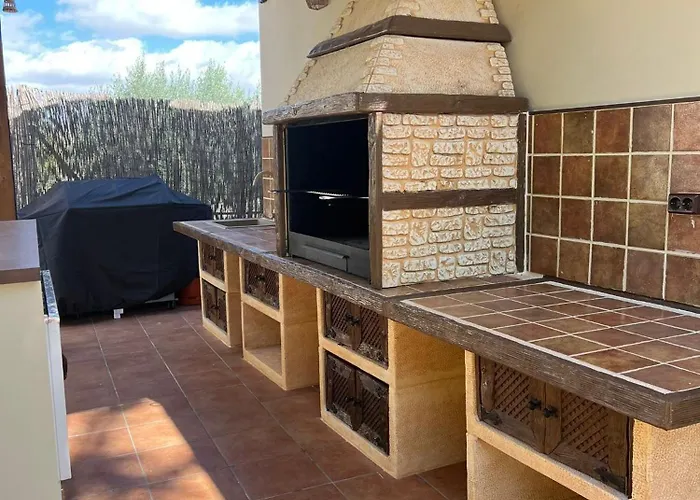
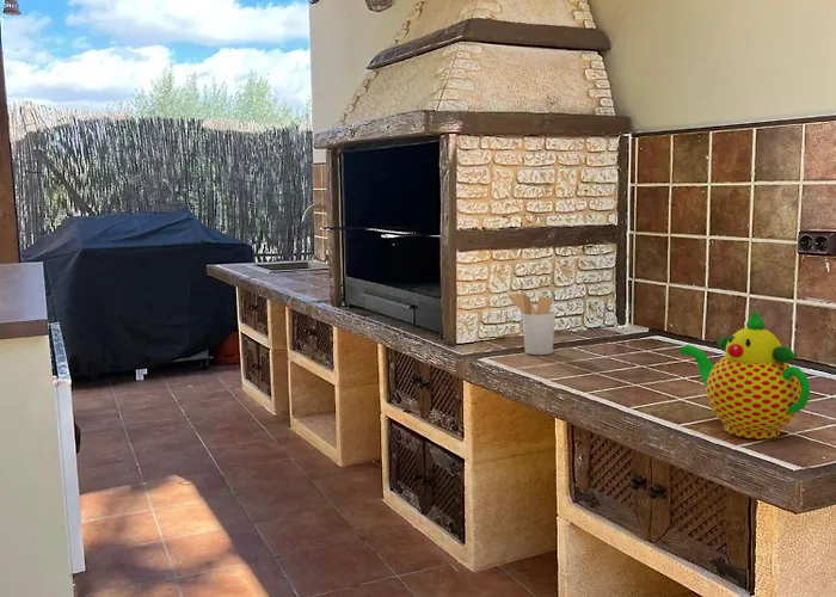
+ teapot (740, 368)
+ utensil holder (531, 321)
